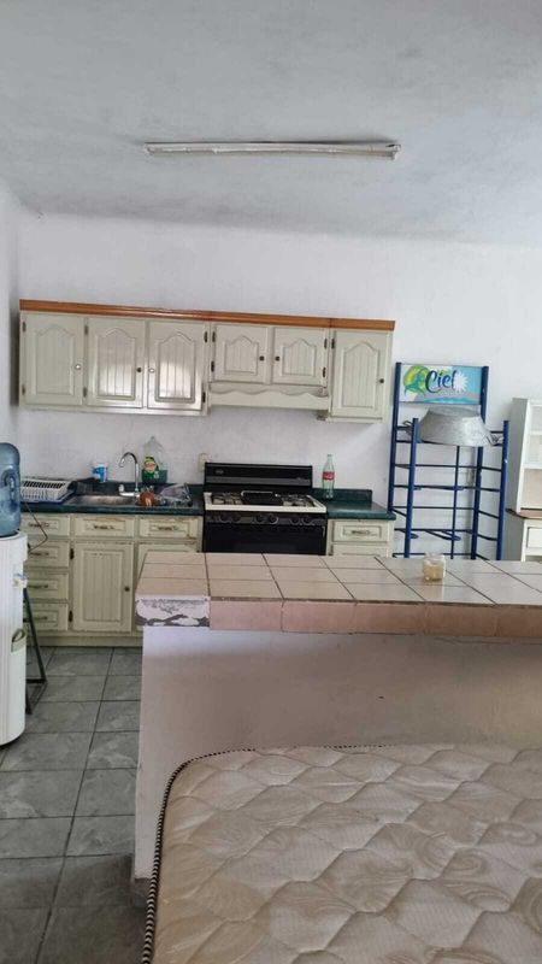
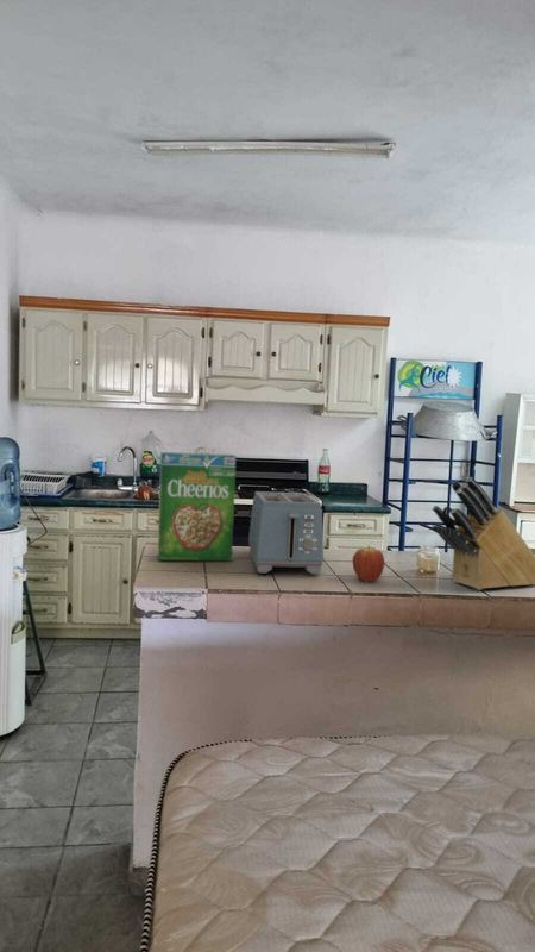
+ toaster (284, 531)
+ cereal box (196, 506)
+ fruit (369, 563)
+ knife block (490, 531)
